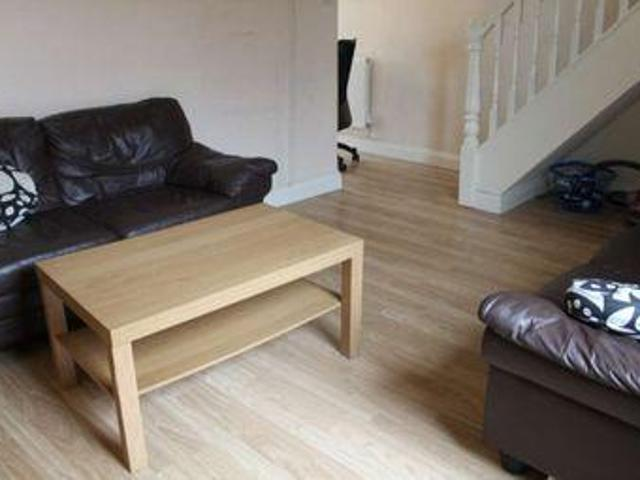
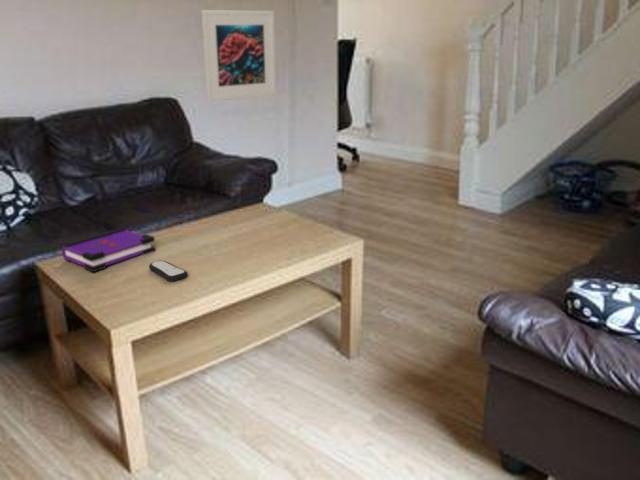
+ board game (113, 246)
+ remote control (167, 270)
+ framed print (240, 55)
